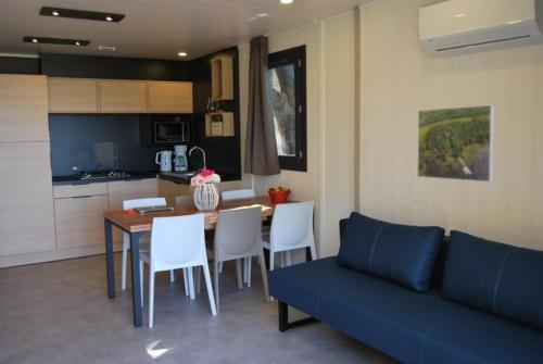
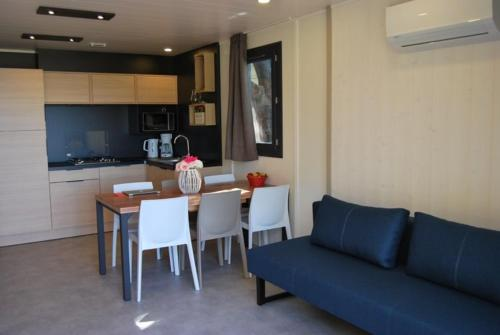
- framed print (453, 143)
